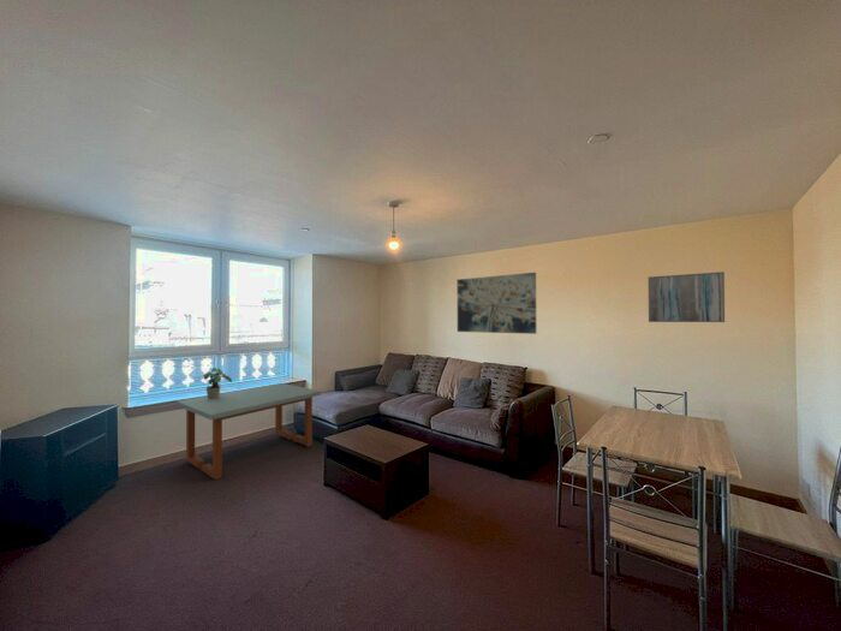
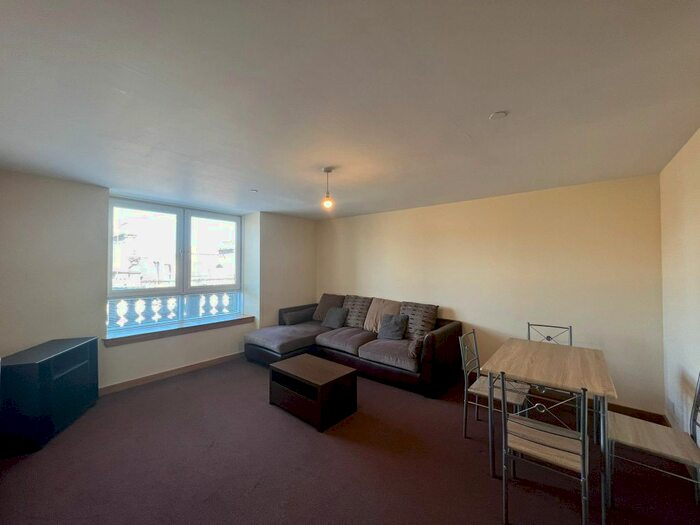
- wall art (493, 304)
- potted plant (215, 382)
- wall art (684, 298)
- bench (251, 412)
